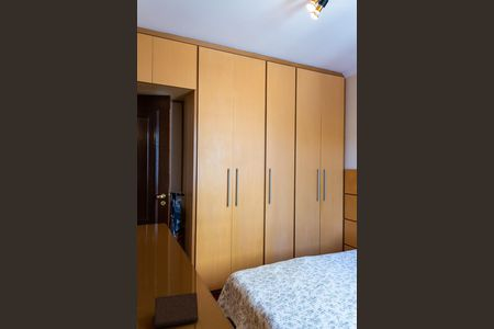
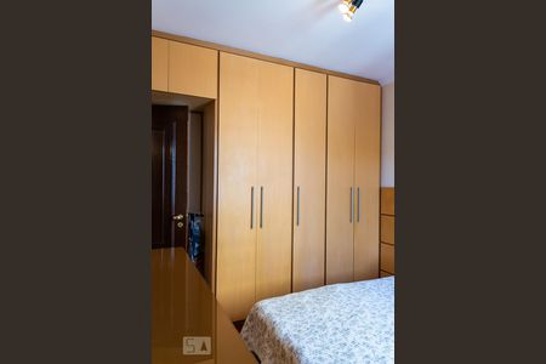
- wallet (176, 307)
